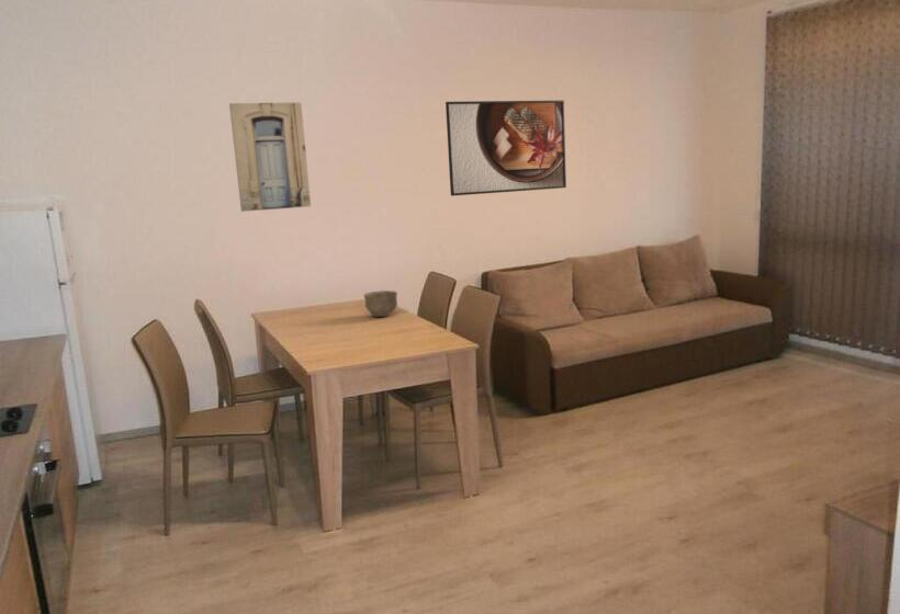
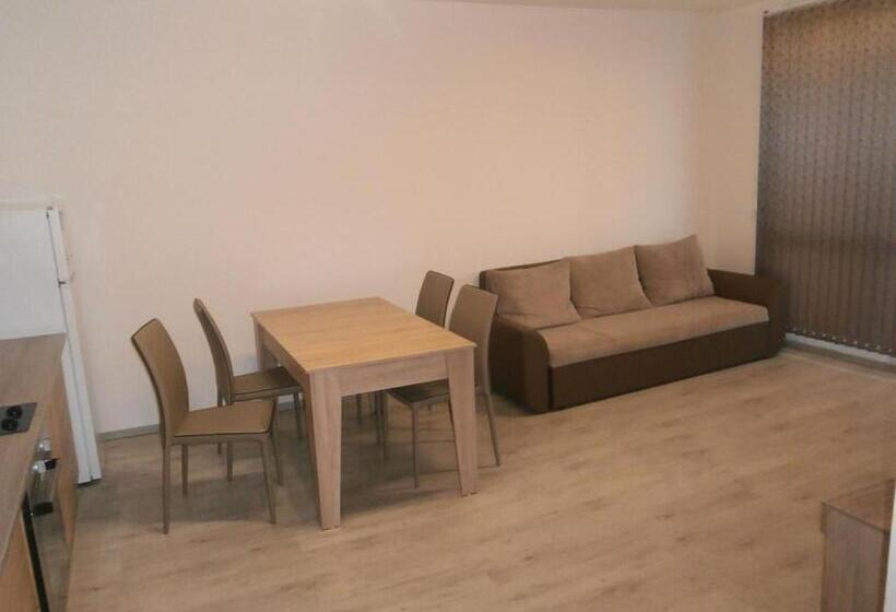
- bowl (381, 305)
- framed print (508, 146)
- wall art (271, 156)
